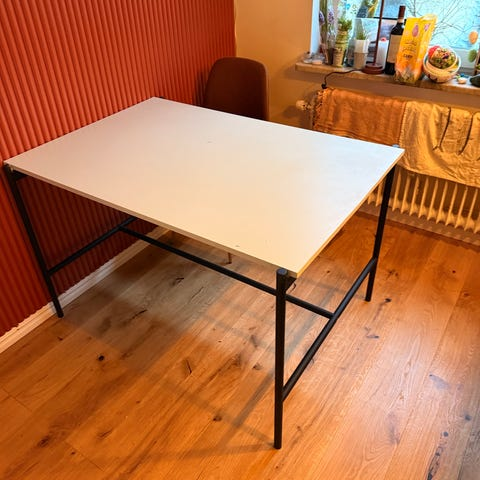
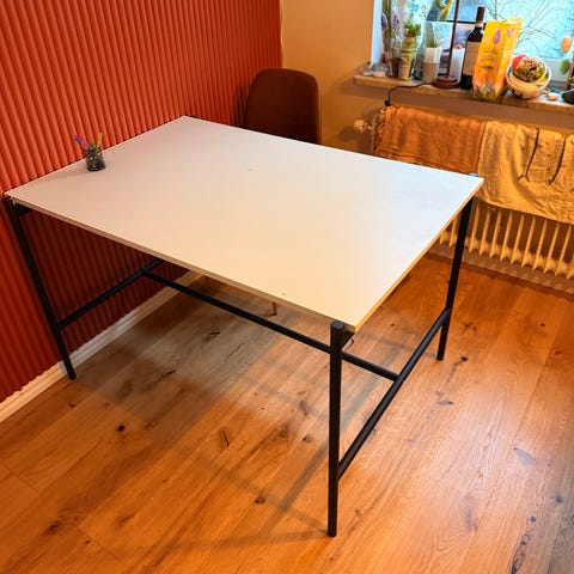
+ pen holder (91, 149)
